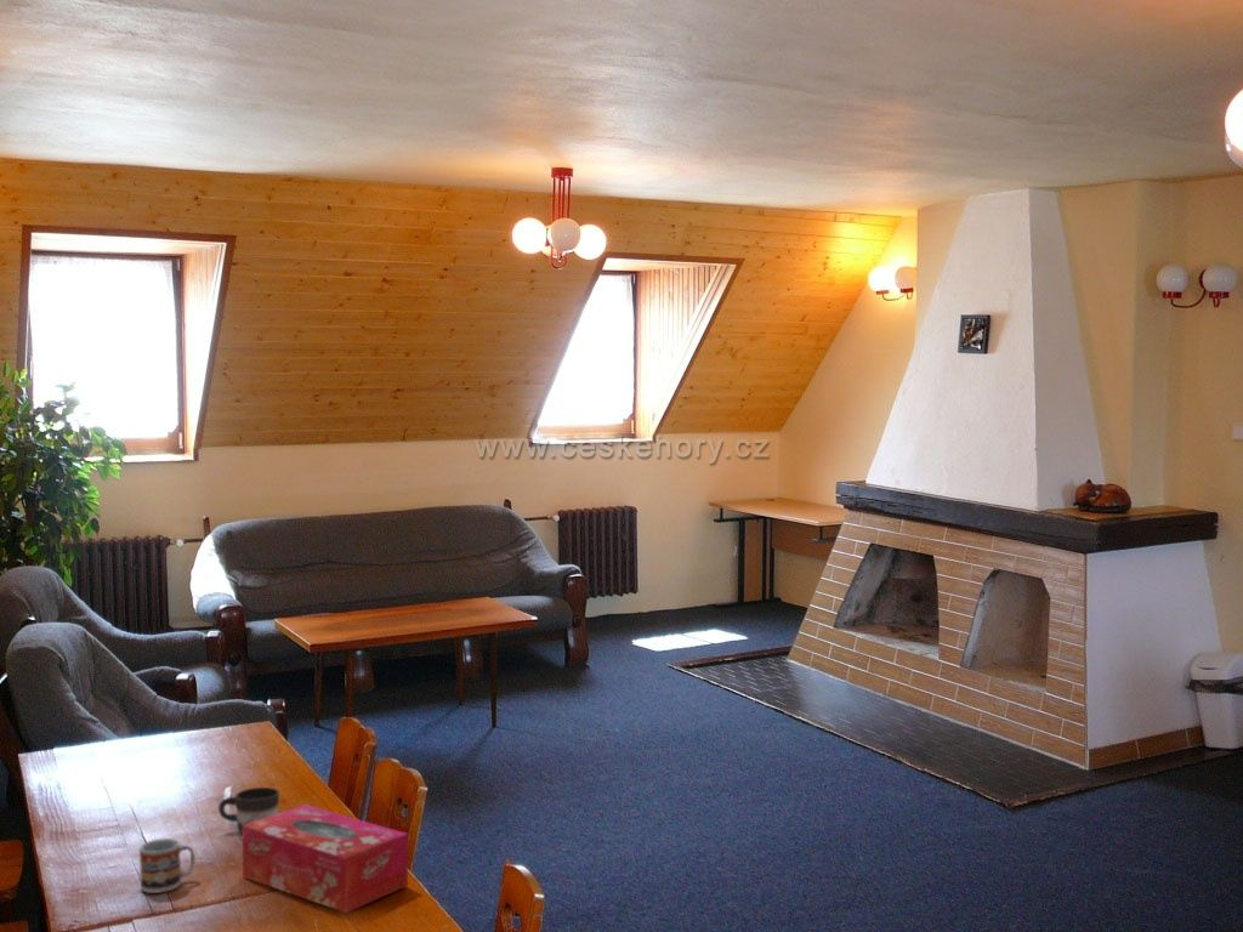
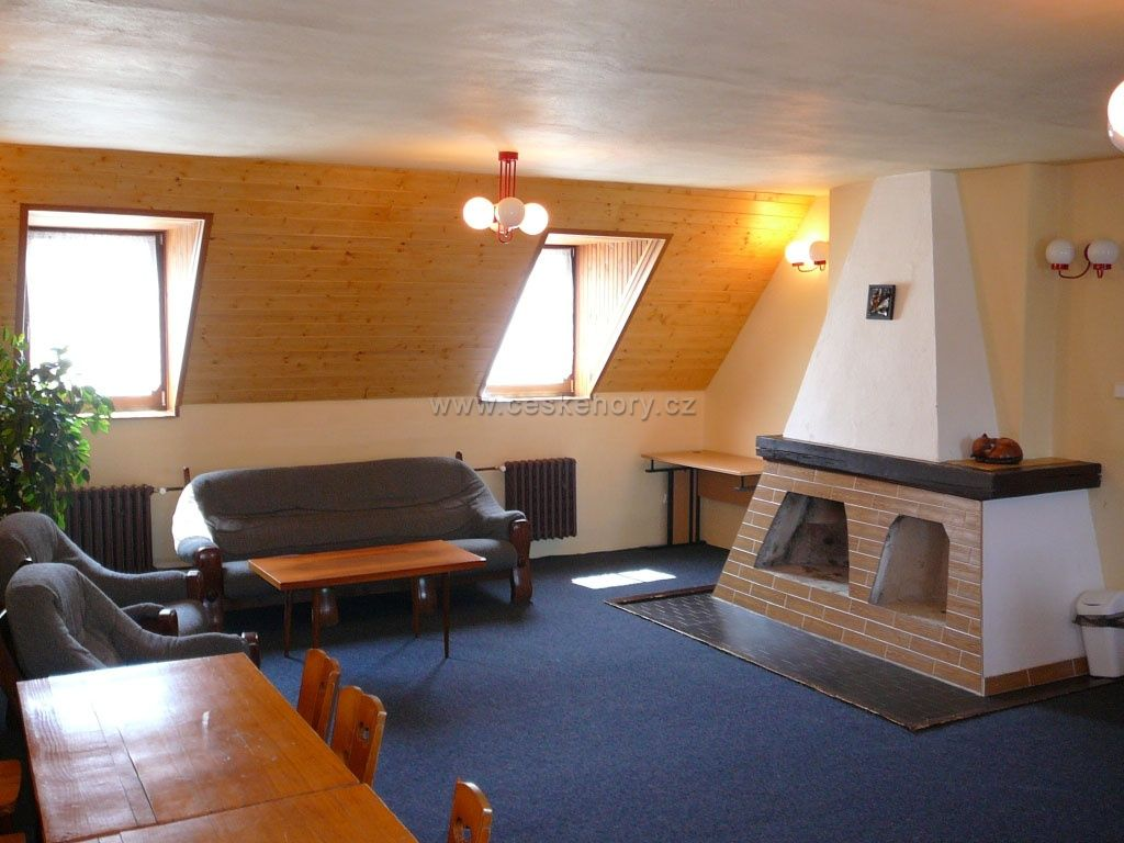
- cup (168, 863)
- mug (252, 812)
- tissue box (324, 854)
